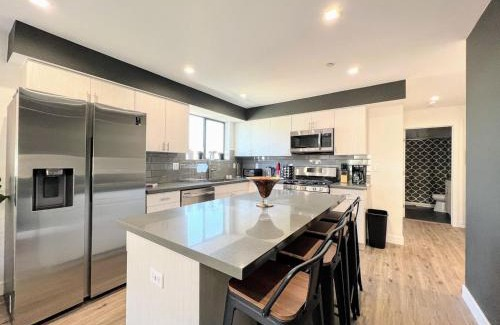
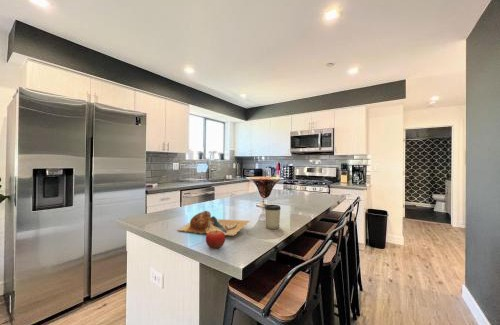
+ chopping board (214, 220)
+ fruit (215, 237)
+ cup (272, 216)
